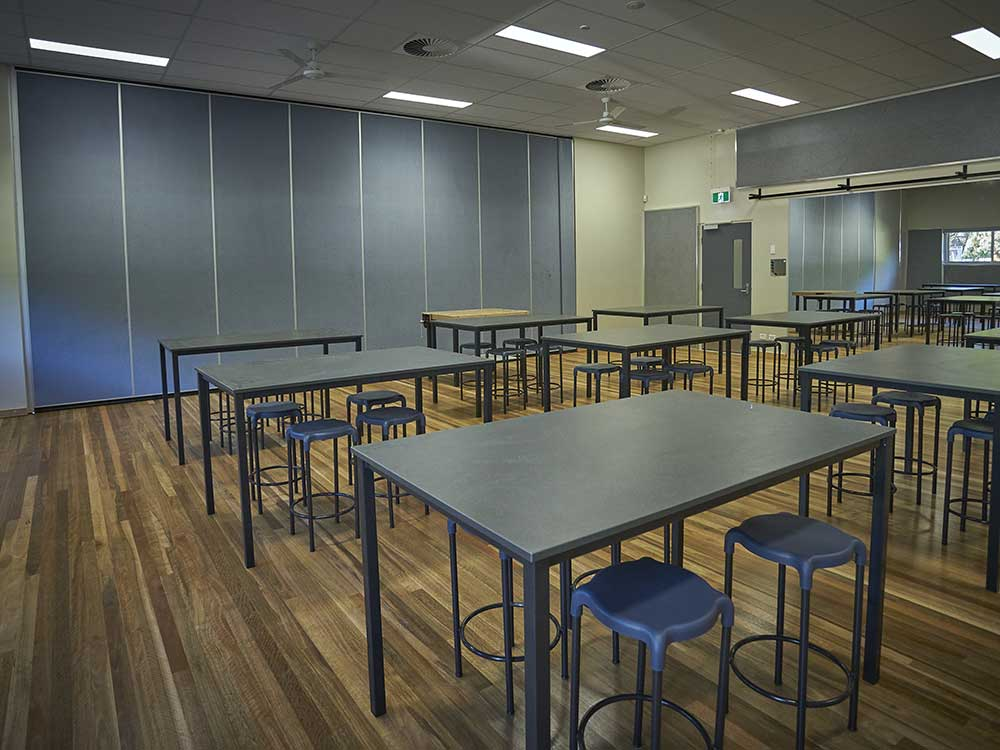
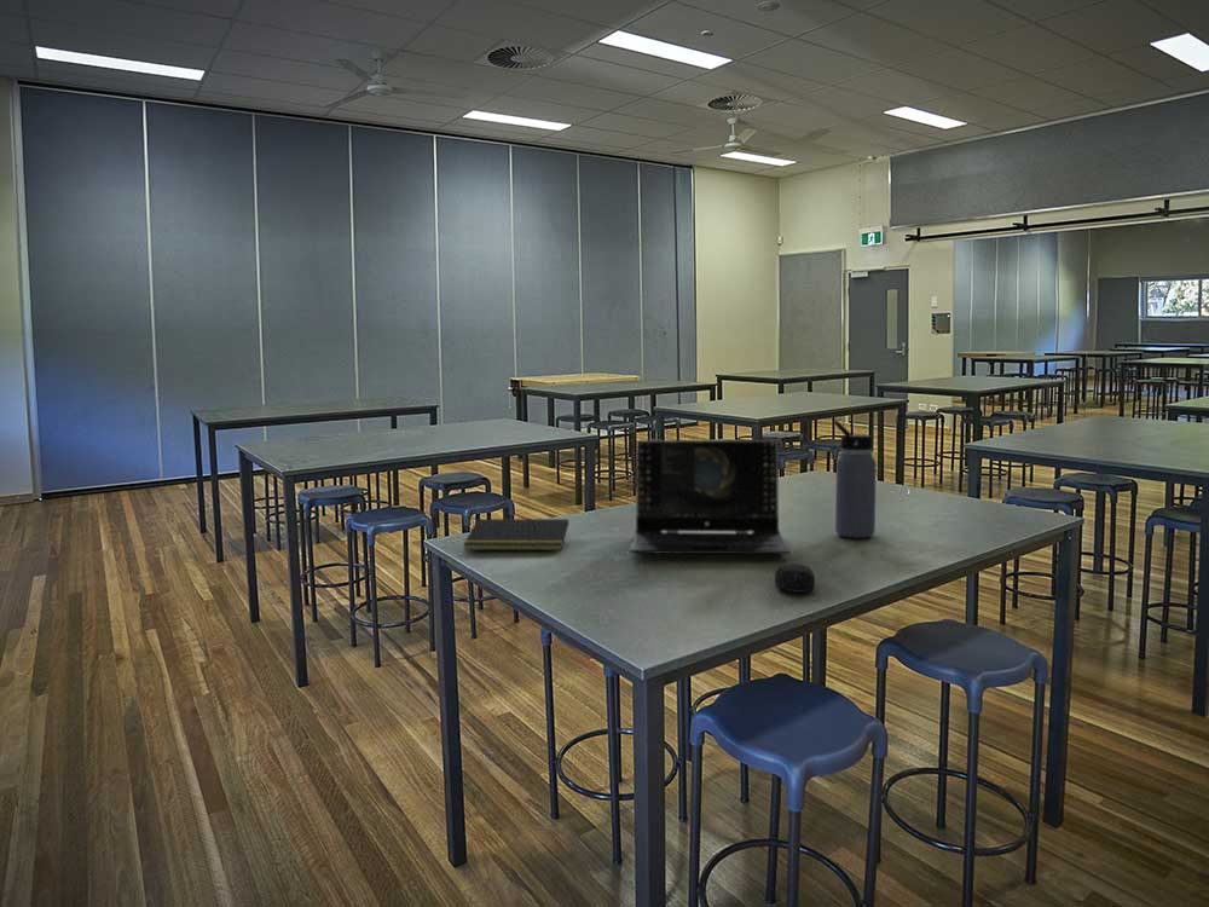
+ notepad (517, 533)
+ laptop (707, 495)
+ water bottle (854, 478)
+ computer mouse (794, 576)
